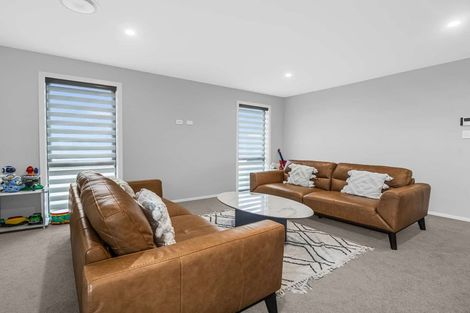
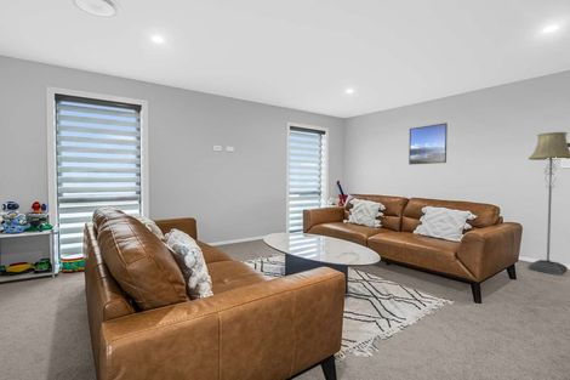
+ floor lamp (549, 202)
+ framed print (427, 144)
